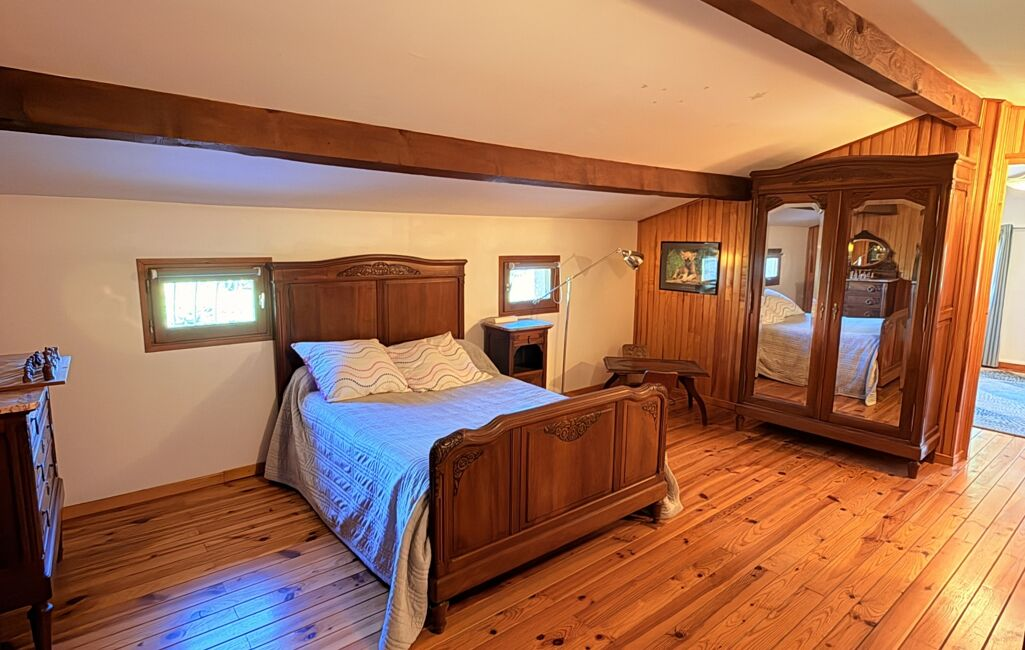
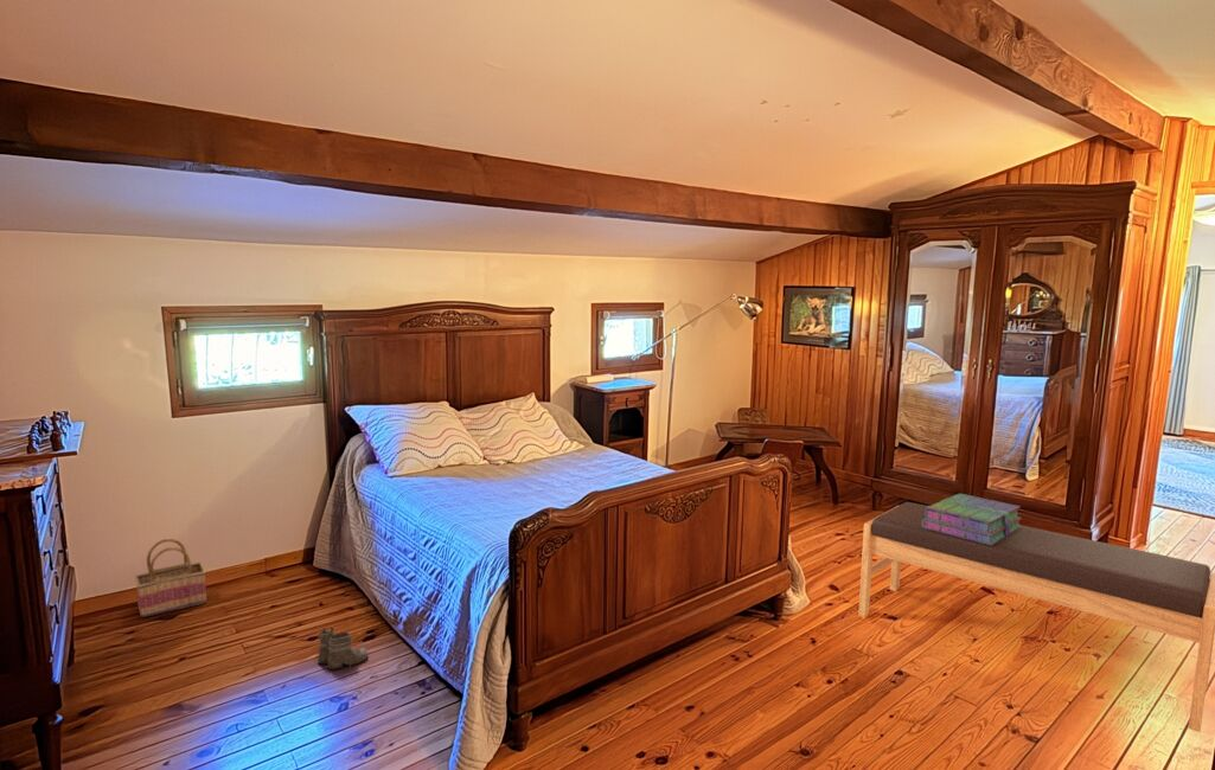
+ basket (170, 573)
+ boots (339, 643)
+ stack of books (972, 516)
+ bench (1021, 593)
